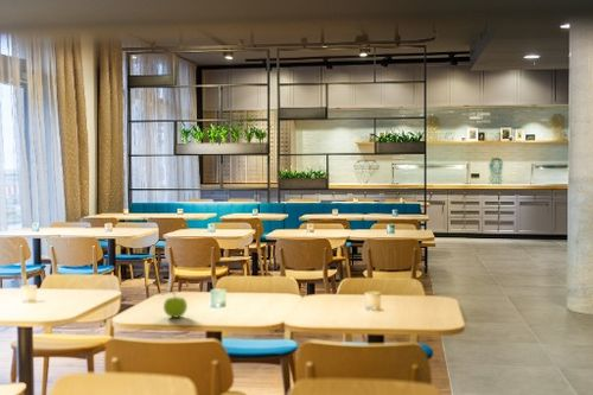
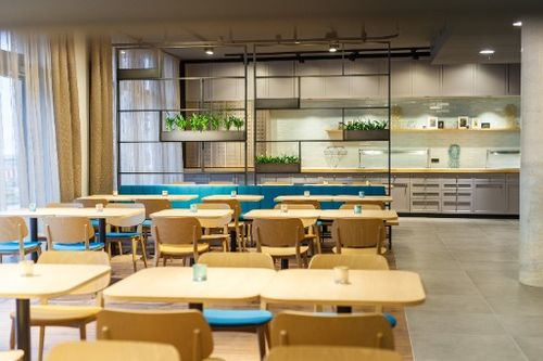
- fruit (171, 304)
